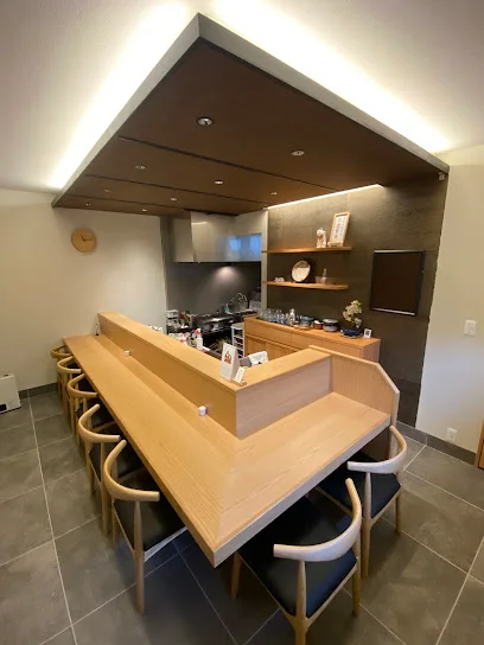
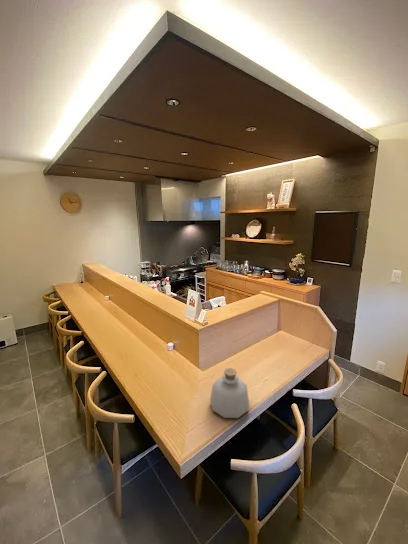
+ bottle (229, 388)
